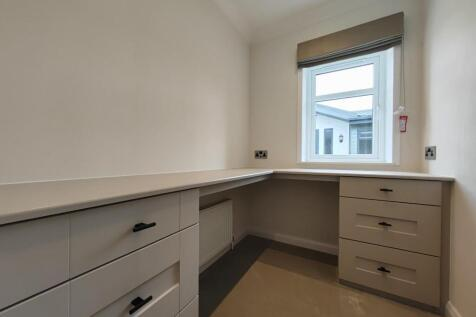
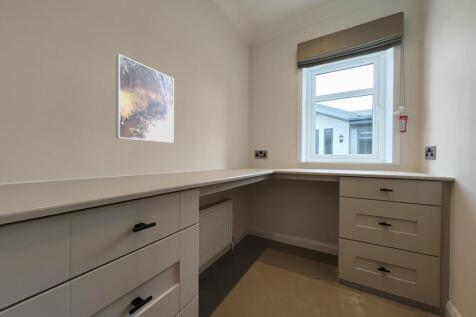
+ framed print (148, 104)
